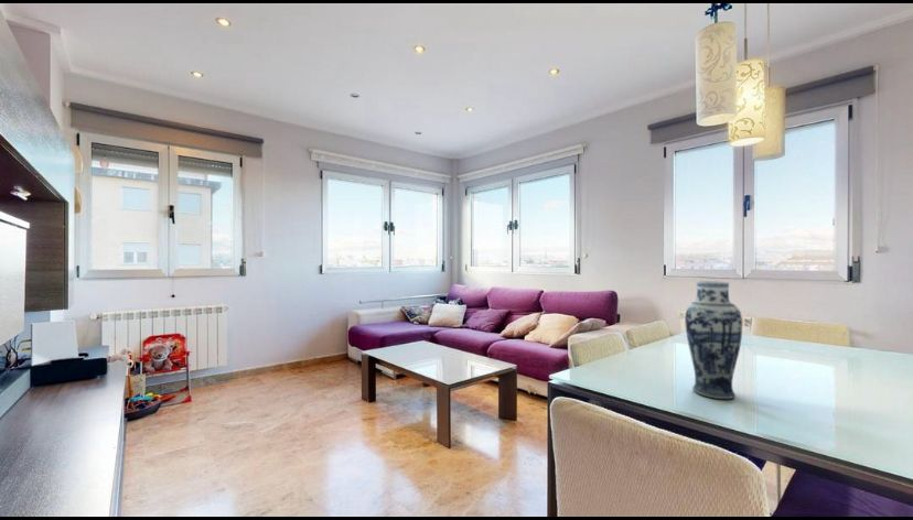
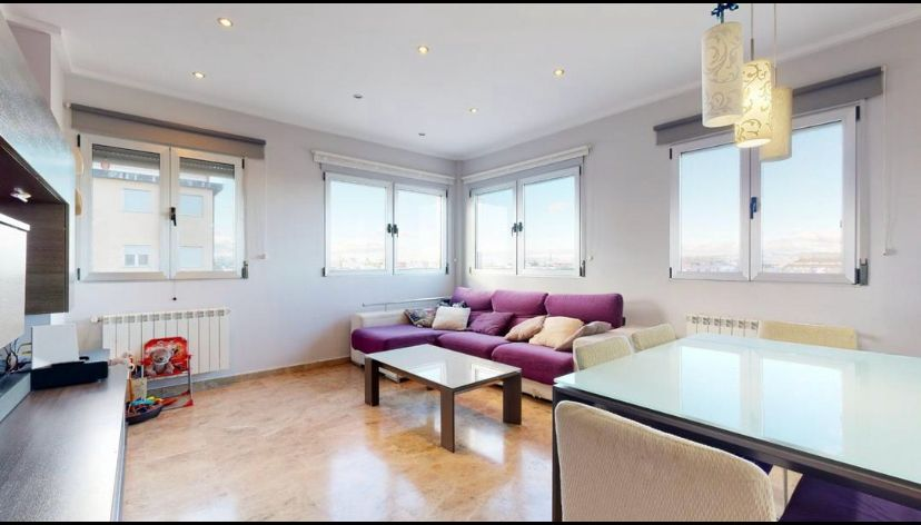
- vase (712, 337)
